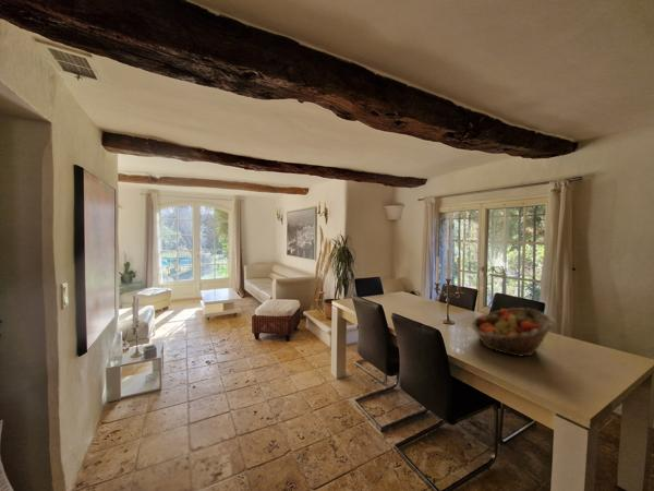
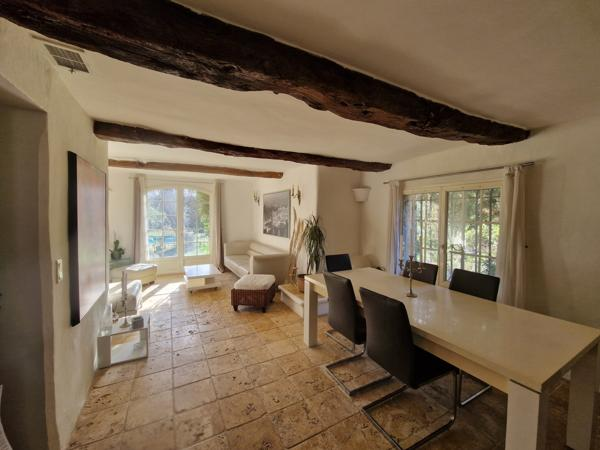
- fruit basket (510, 327)
